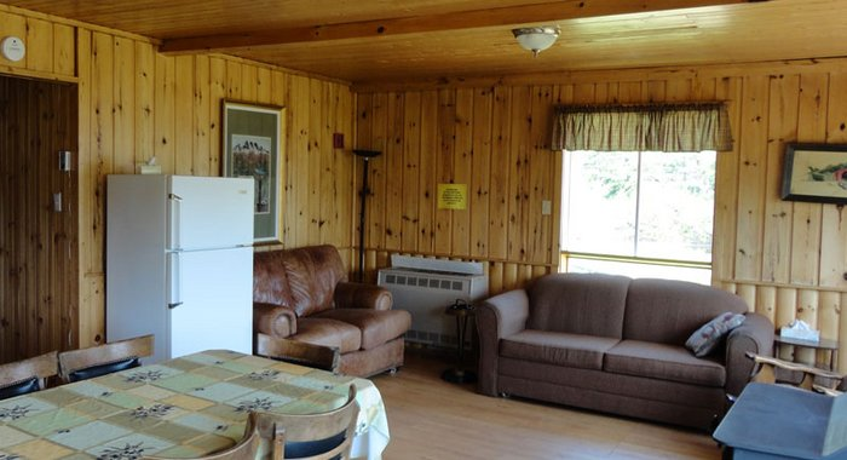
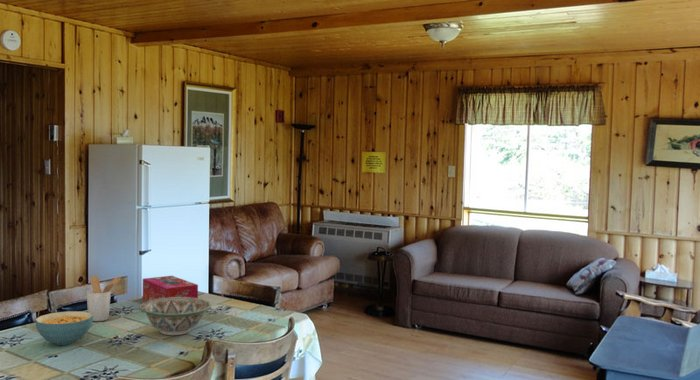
+ decorative bowl (175, 317)
+ tissue box (169, 291)
+ cereal bowl (64, 330)
+ utensil holder (104, 297)
